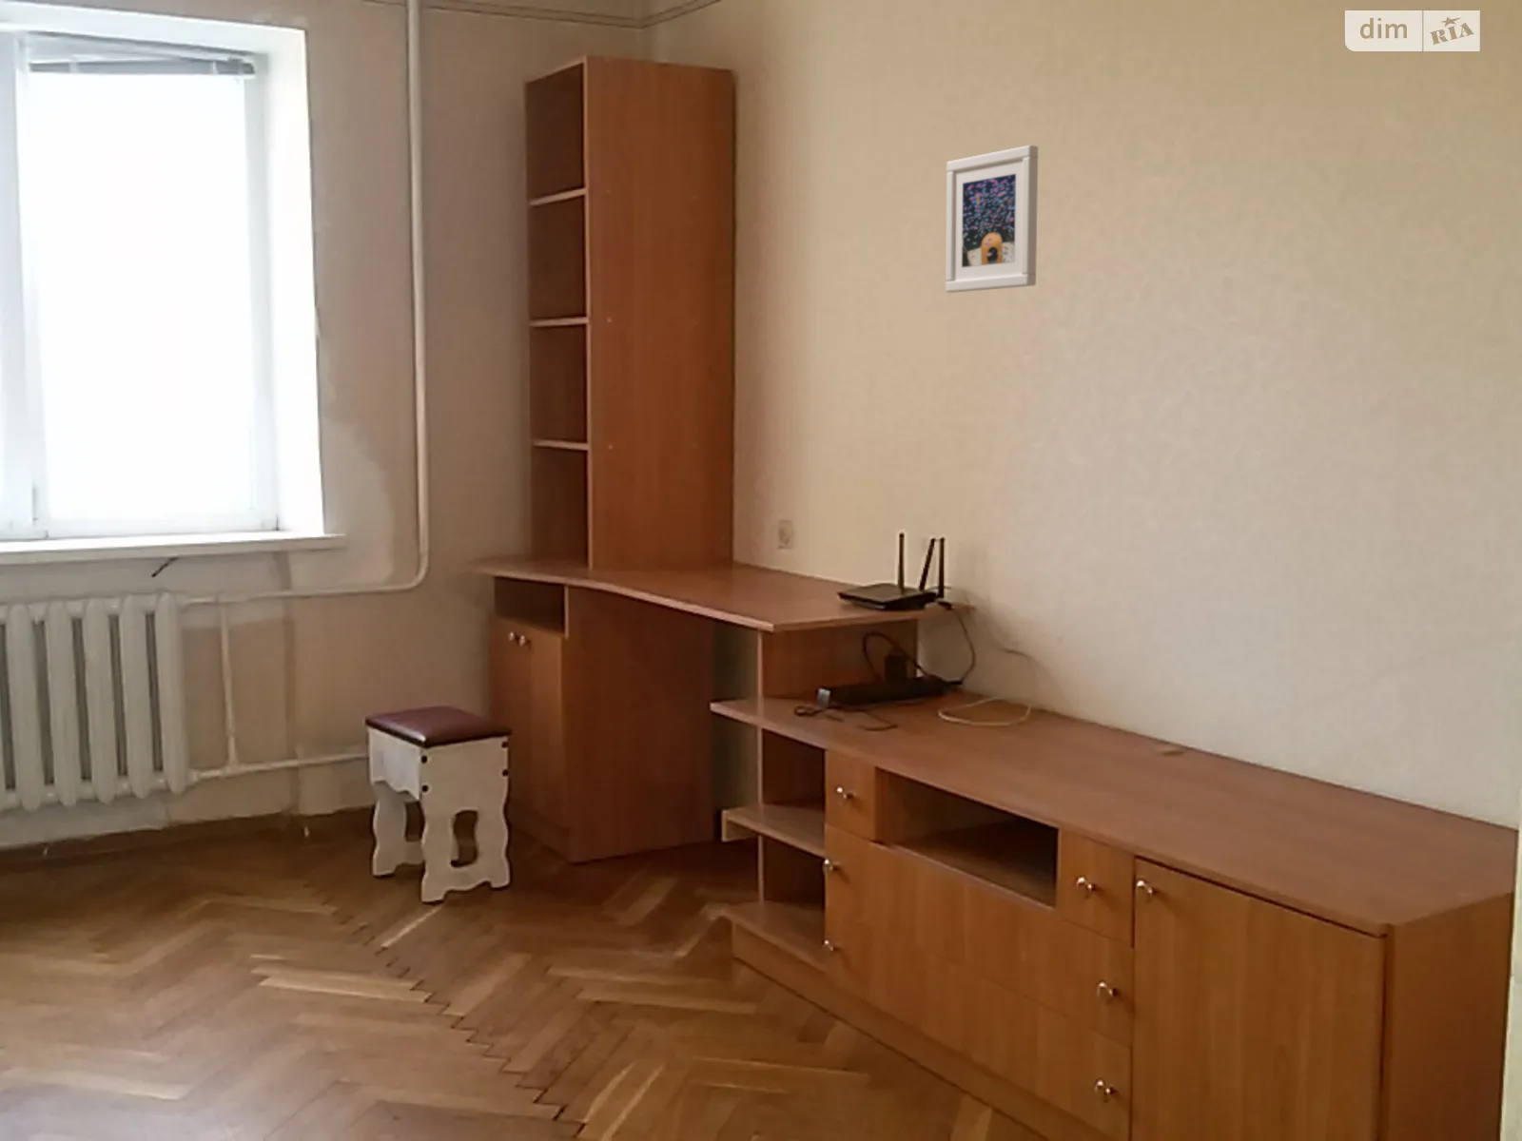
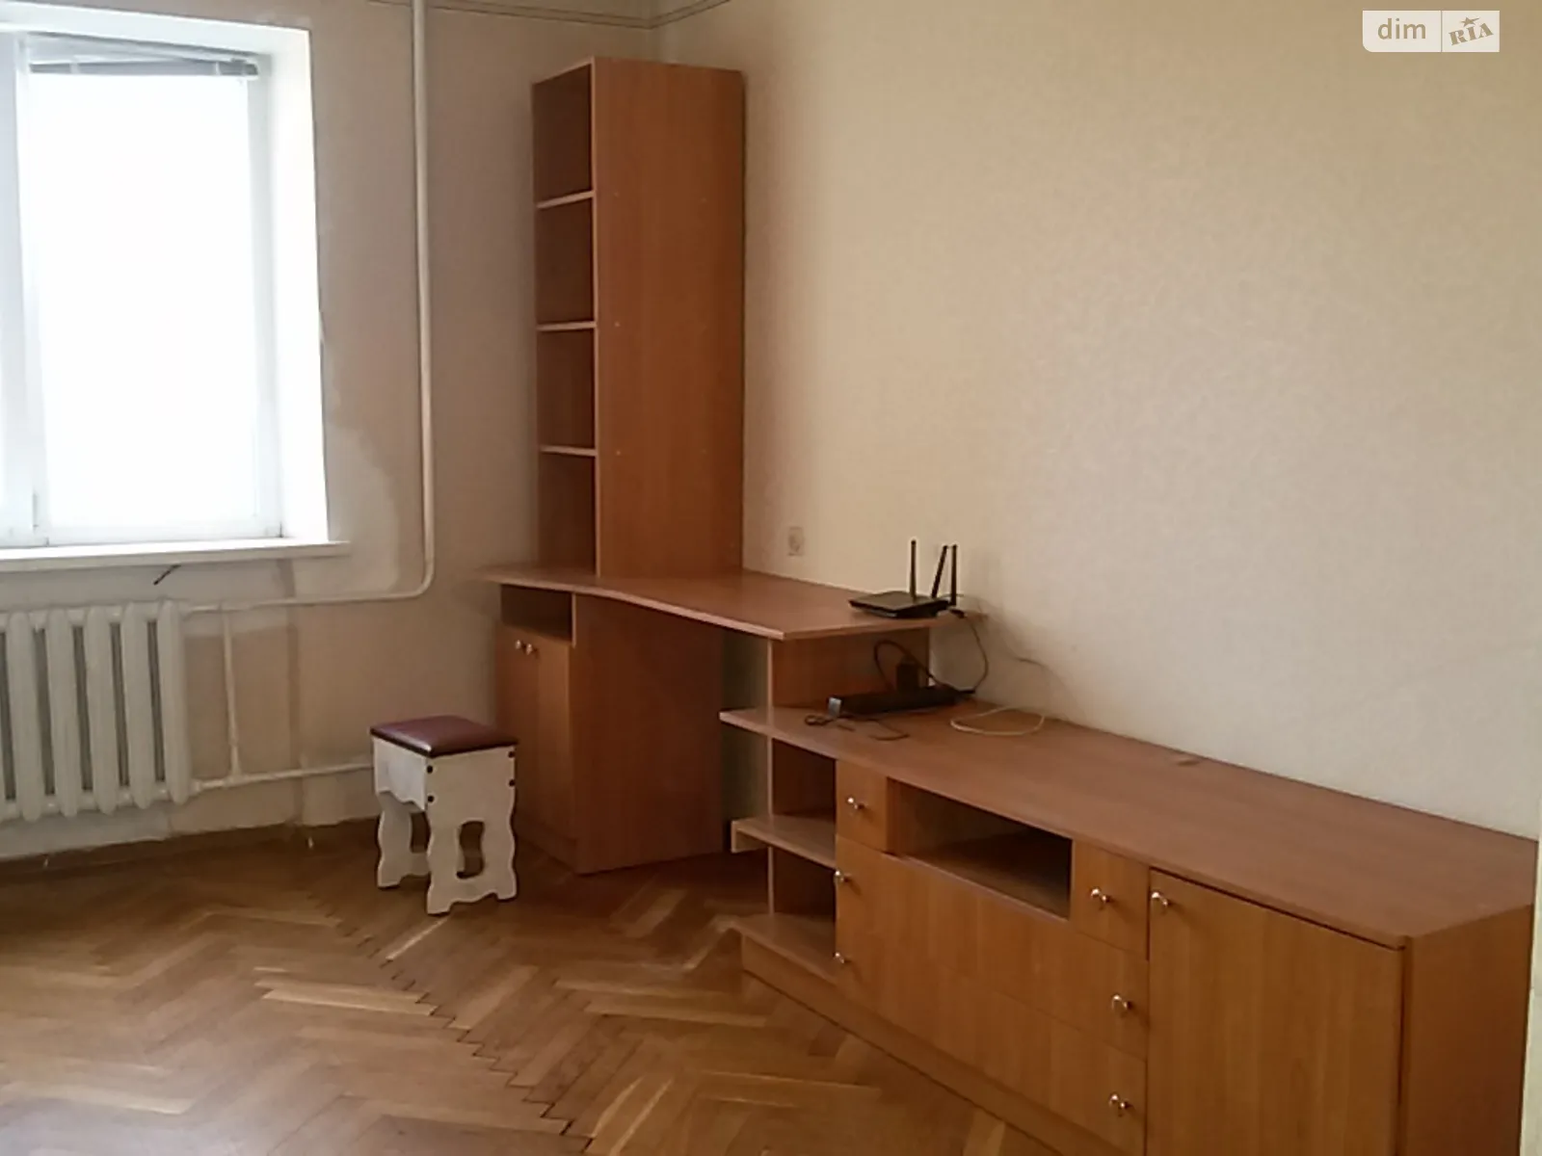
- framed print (990, 222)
